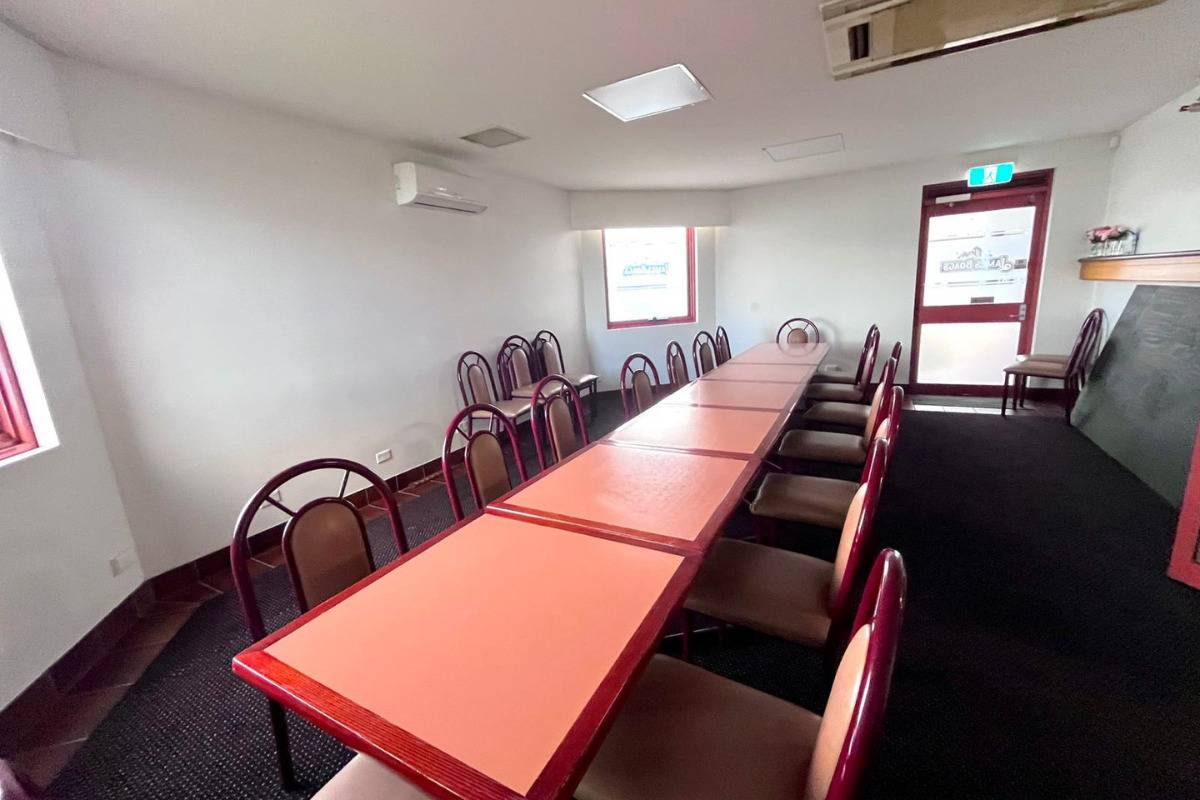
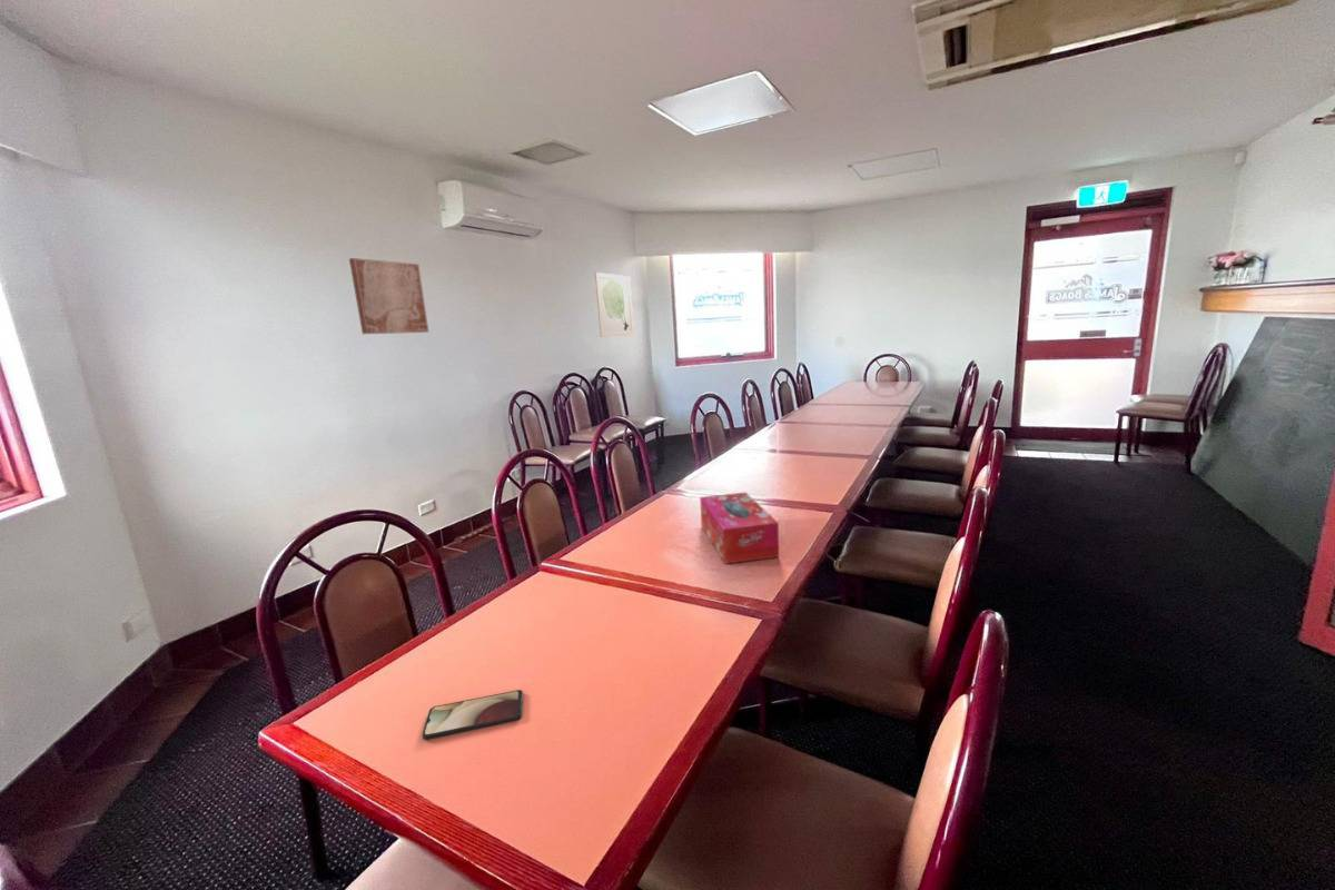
+ wall art (615, 305)
+ tissue box (736, 524)
+ smartphone (475, 713)
+ wall art (392, 297)
